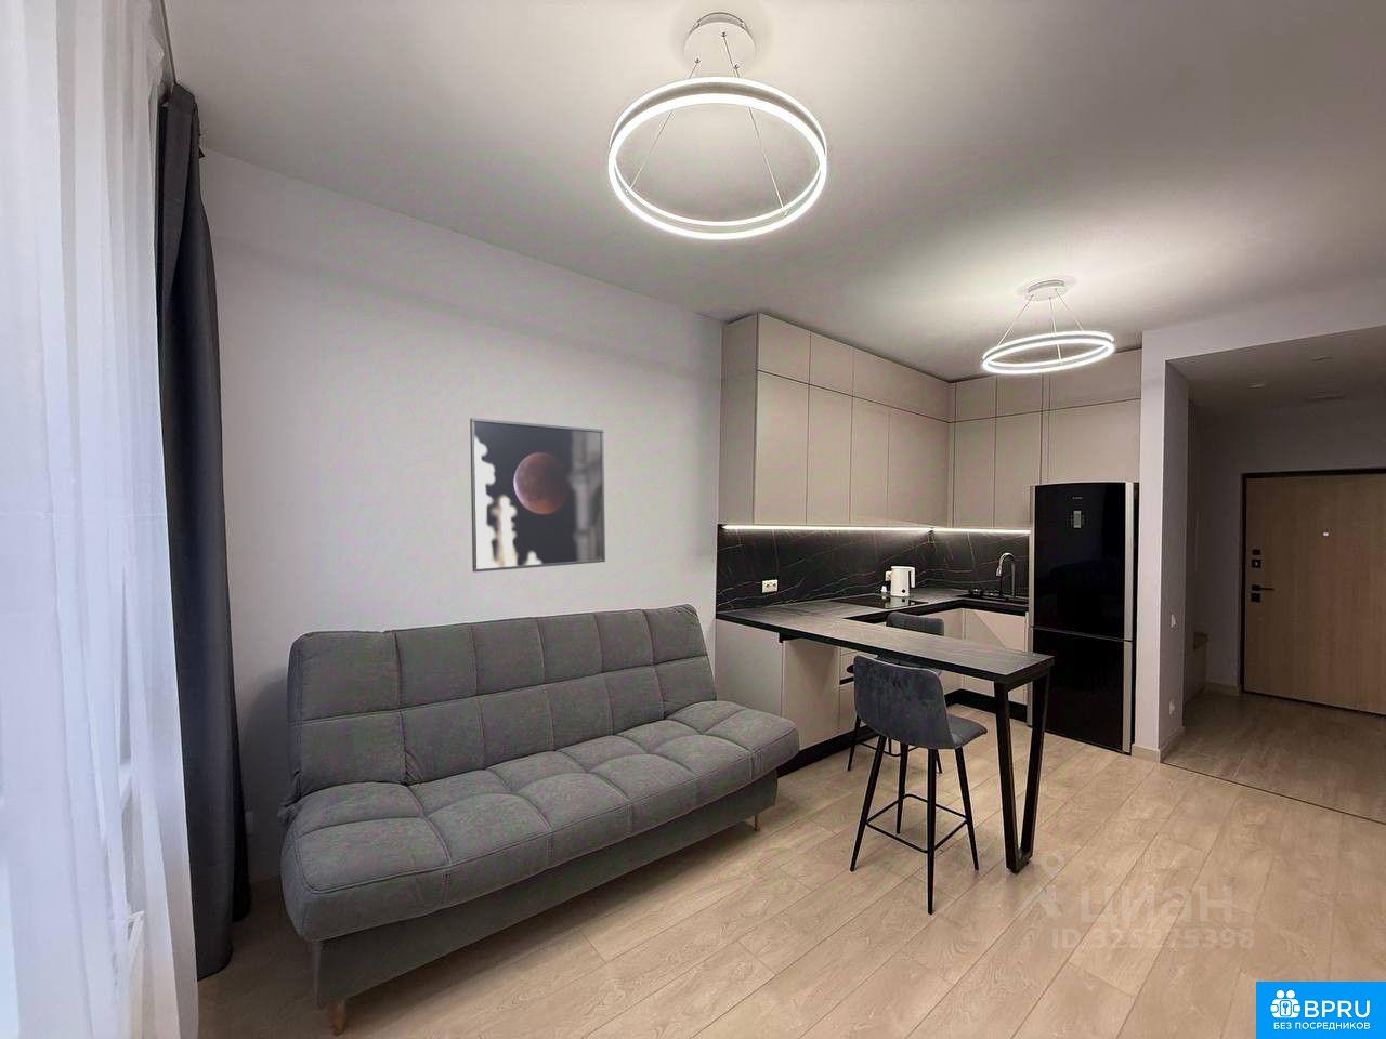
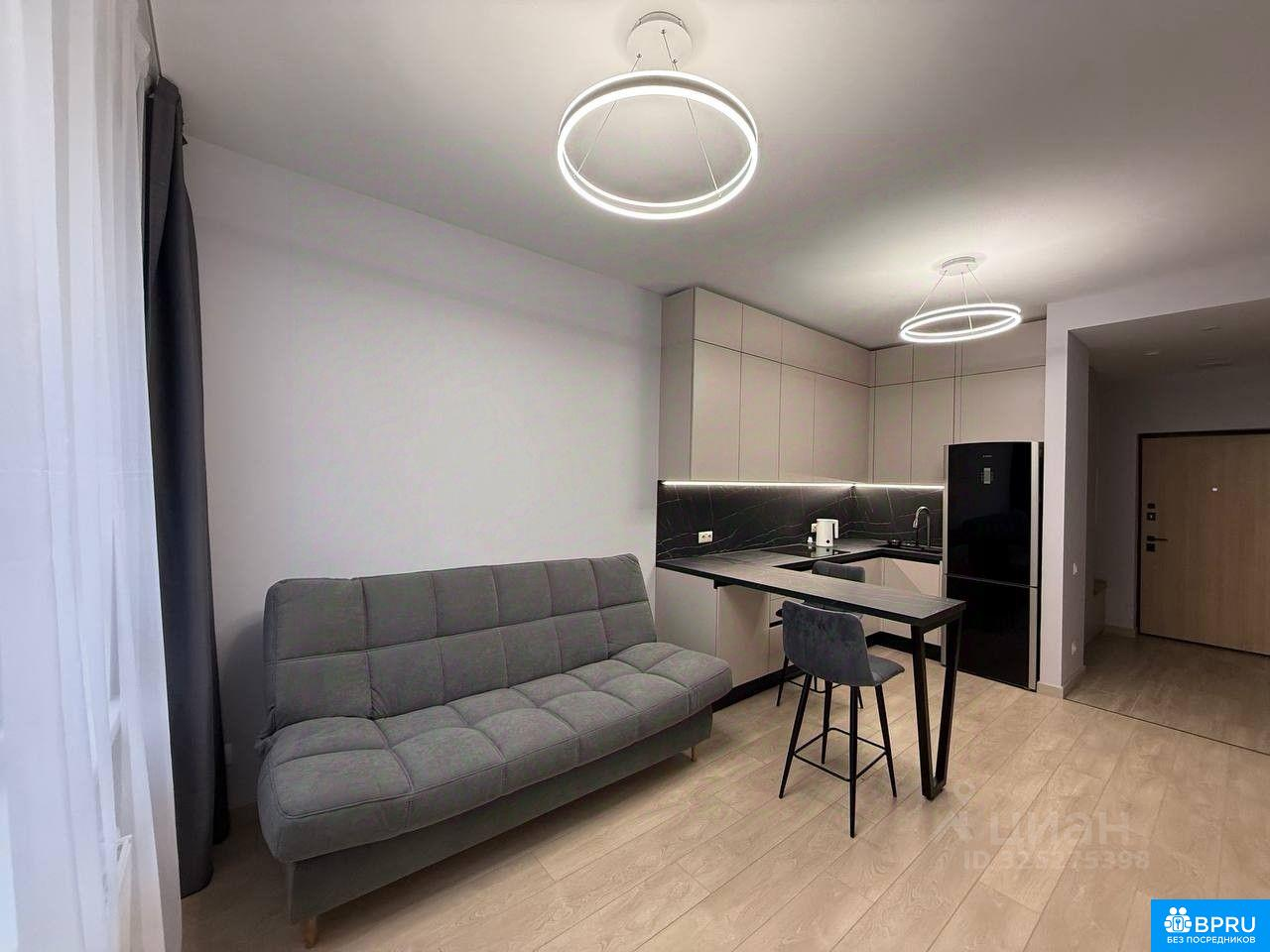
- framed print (542, 495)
